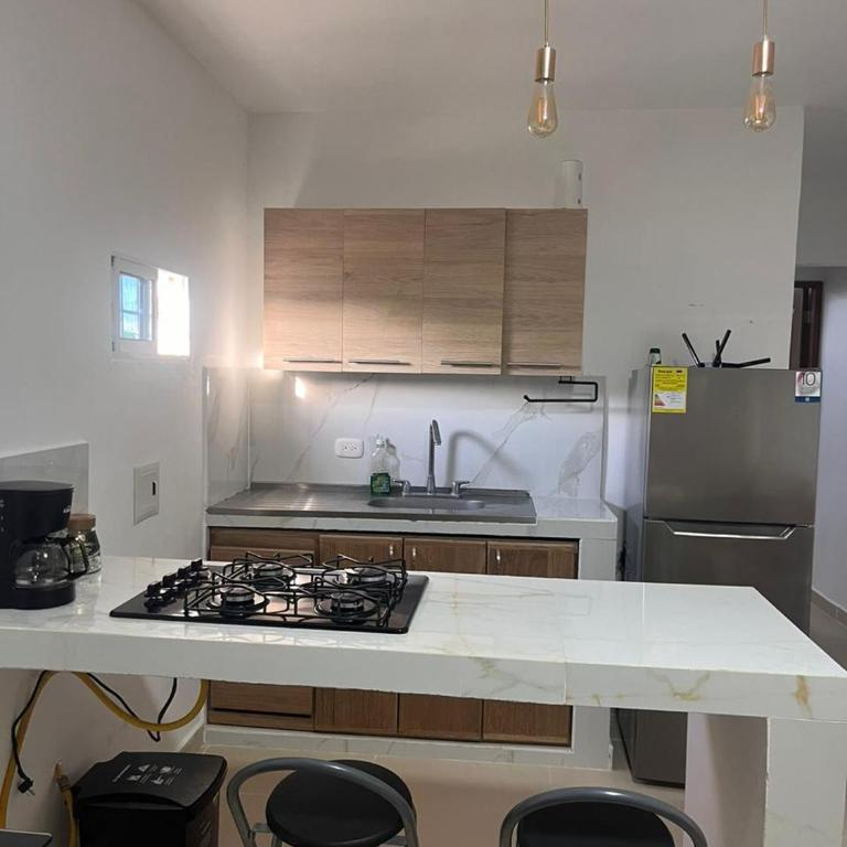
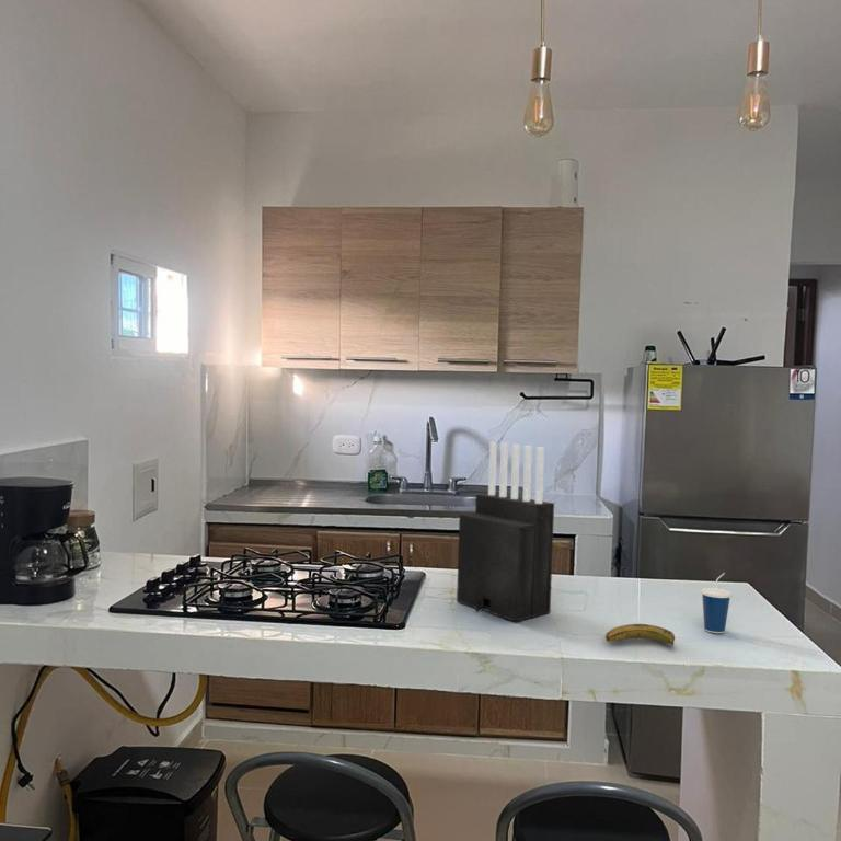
+ knife block (502, 527)
+ cup (715, 600)
+ banana (638, 635)
